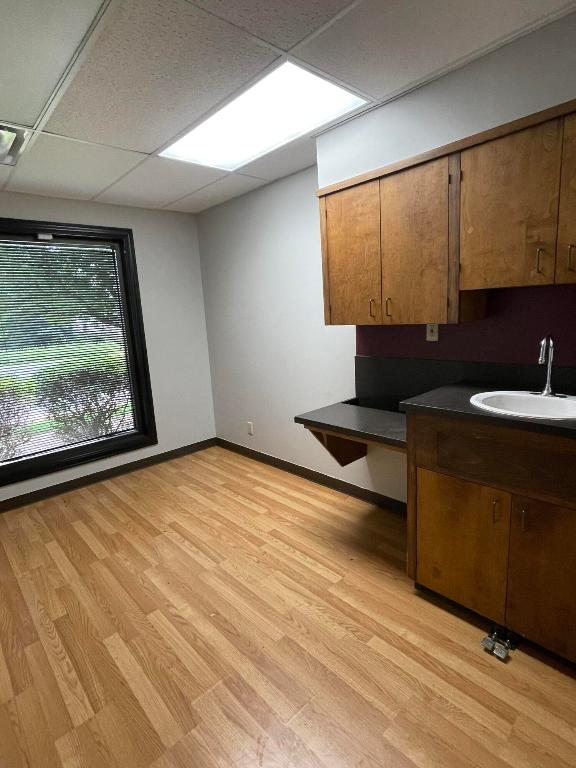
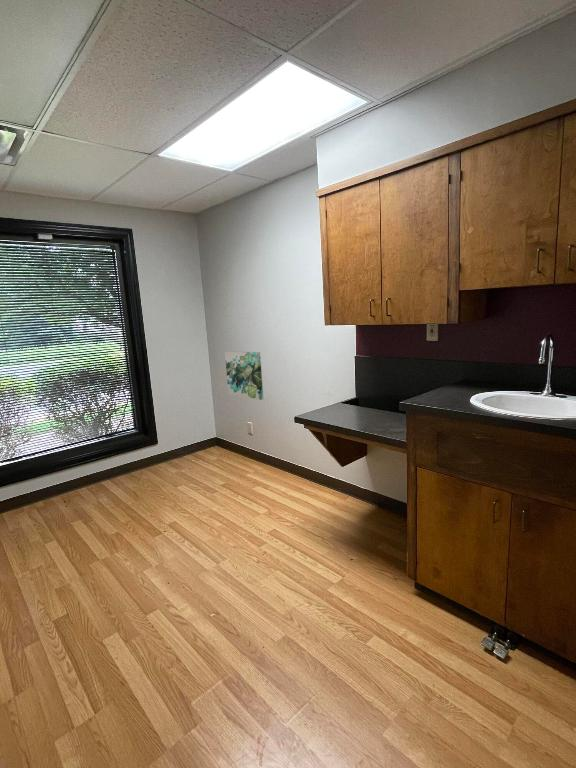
+ wall art (243, 374)
